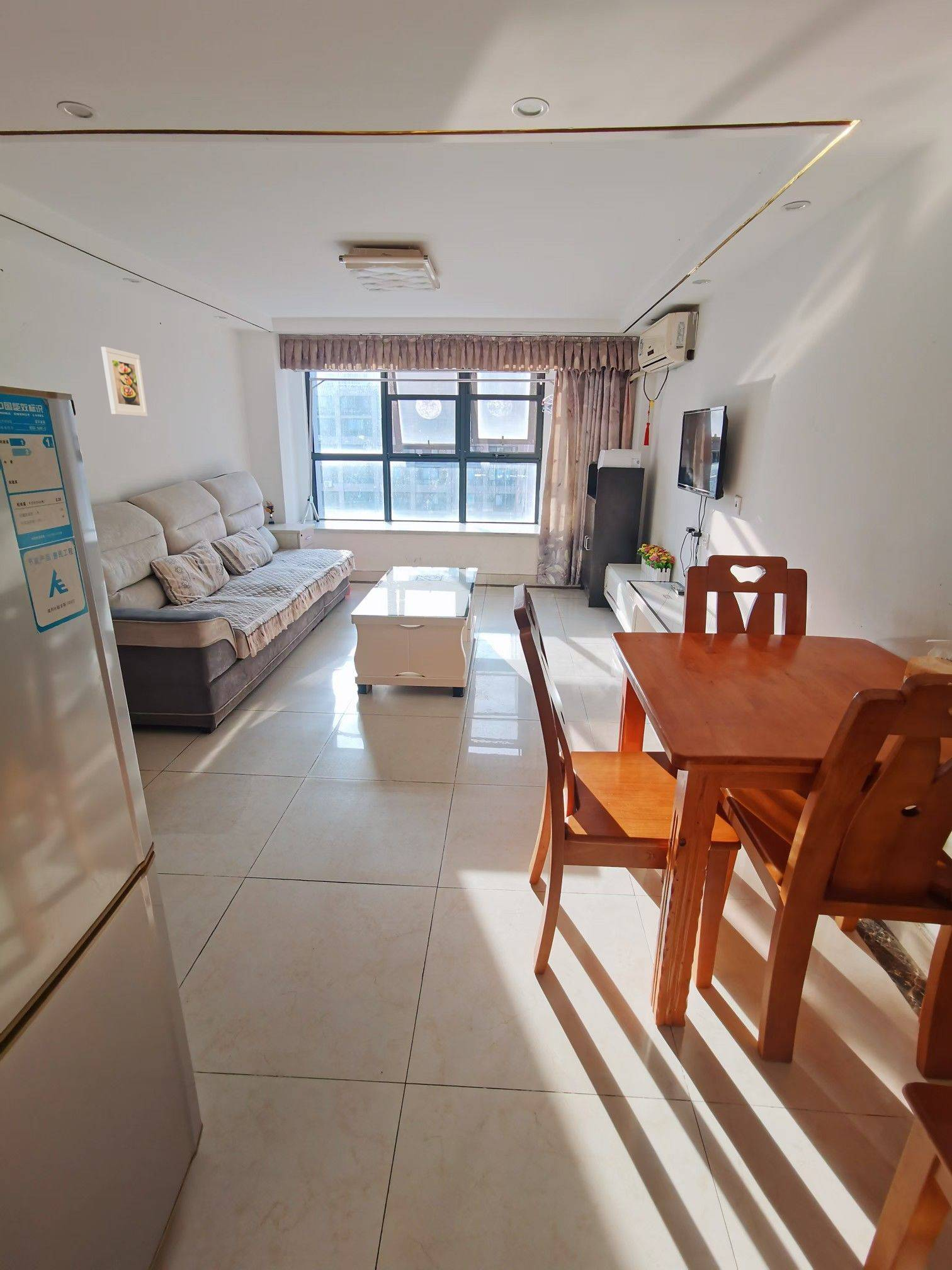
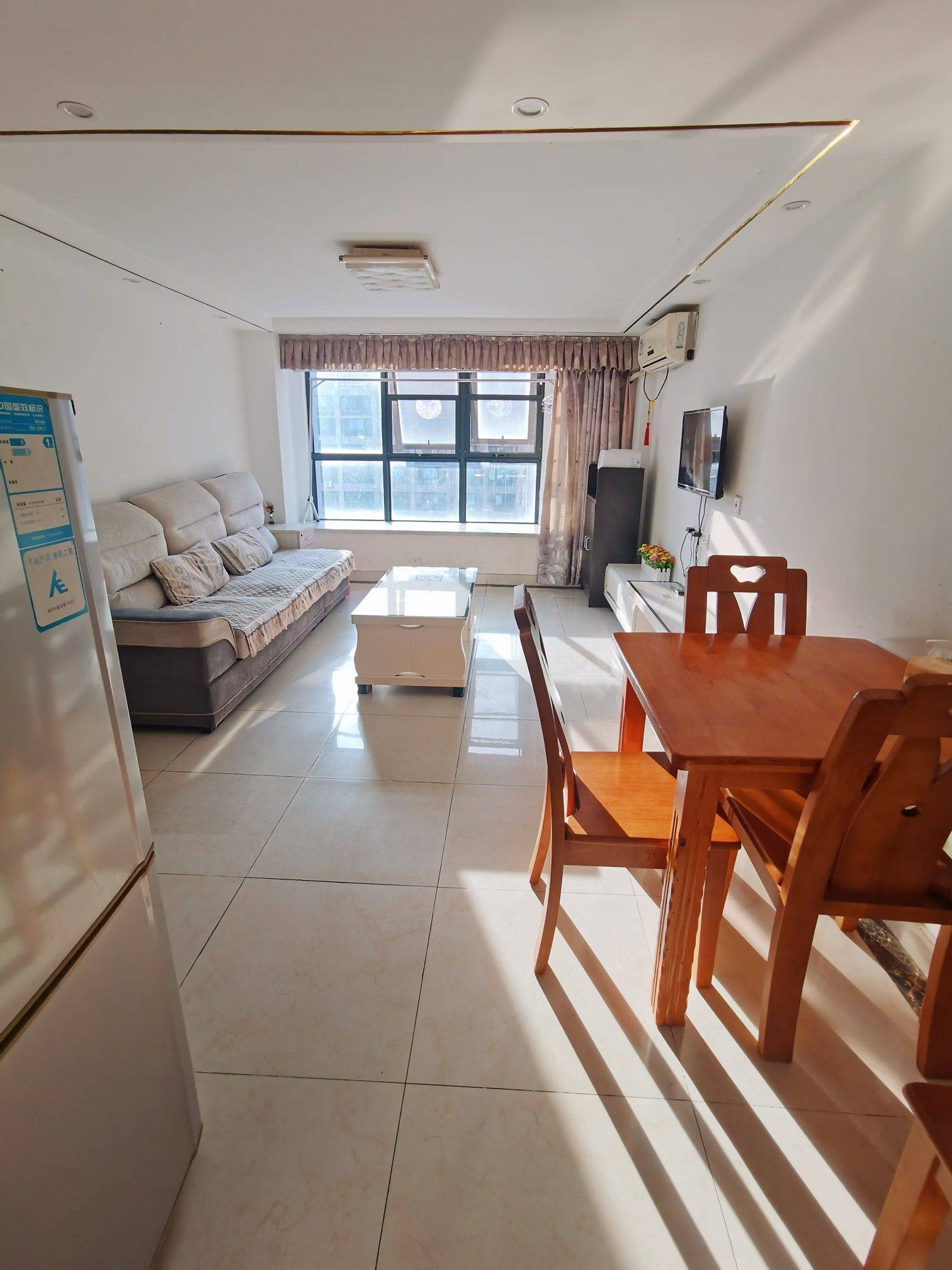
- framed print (125, 384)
